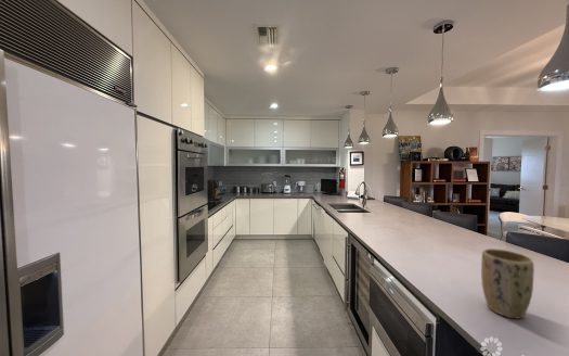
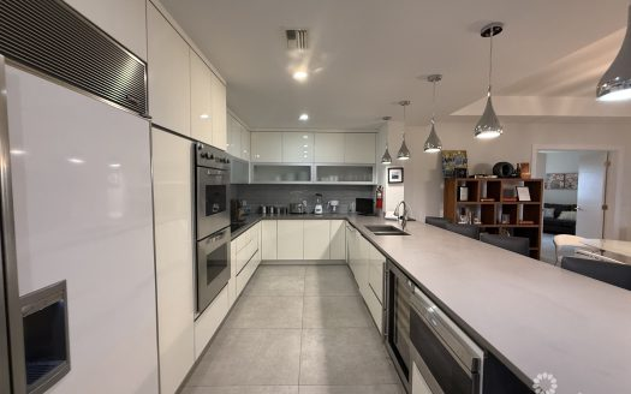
- plant pot (505, 282)
